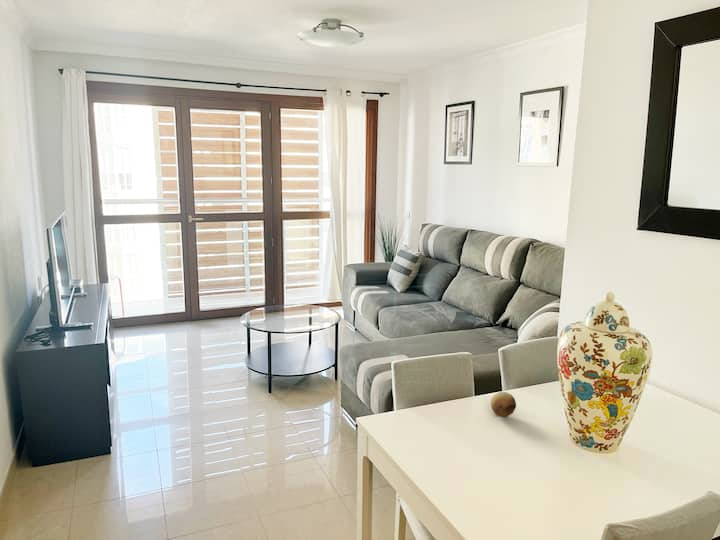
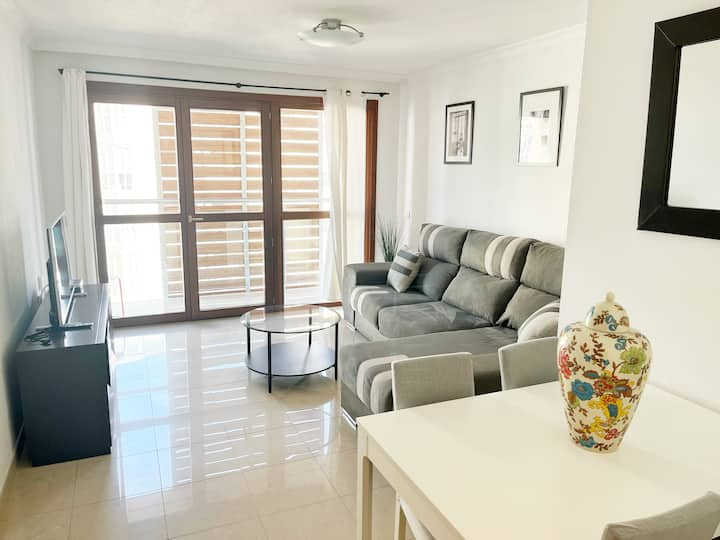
- fruit (503, 404)
